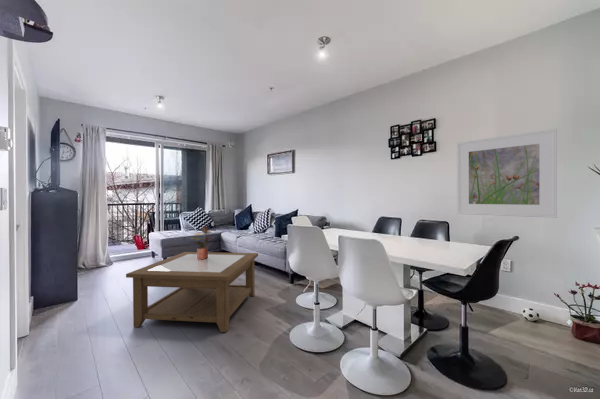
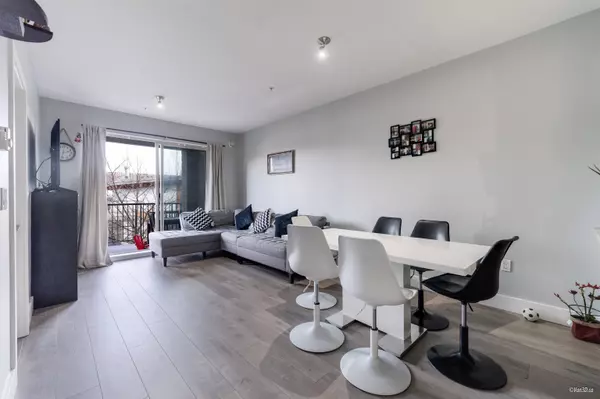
- coffee table (202, 285)
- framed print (501, 176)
- potted plant (204, 241)
